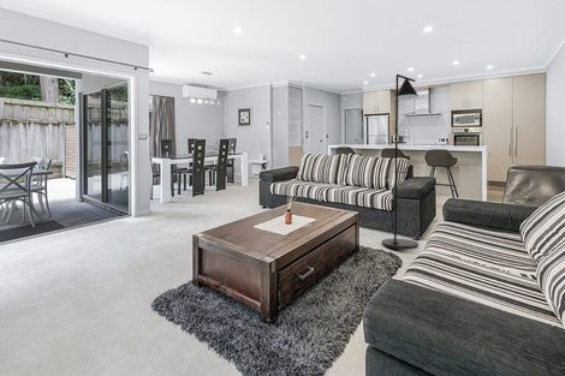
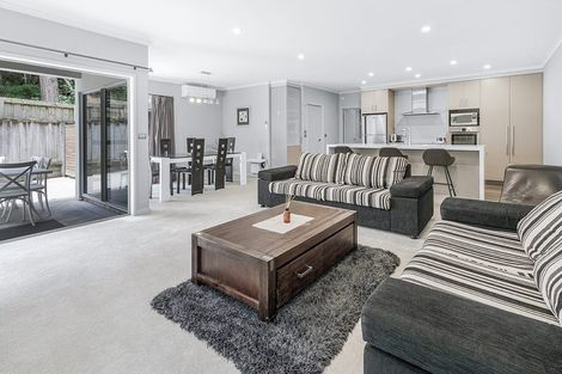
- floor lamp (397, 160)
